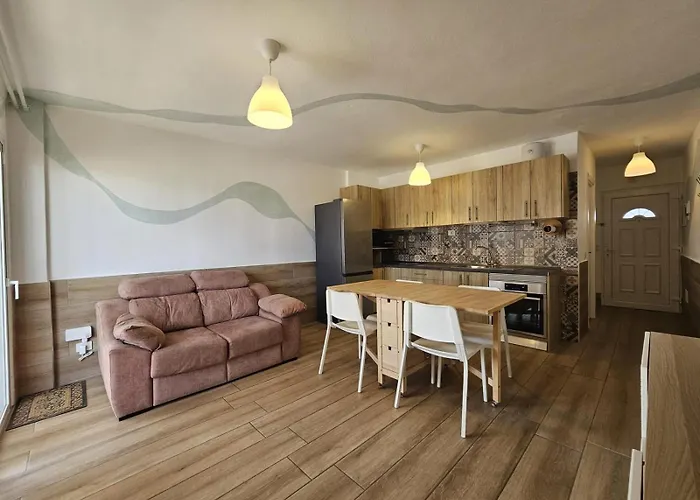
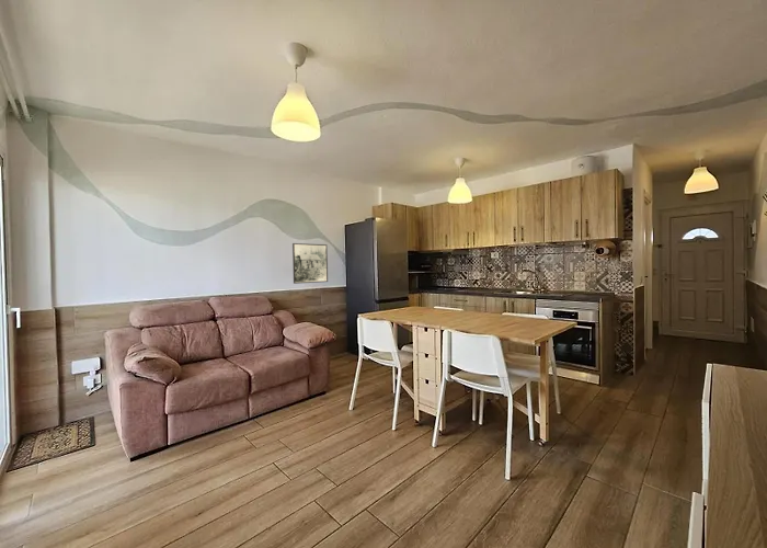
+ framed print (310, 263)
